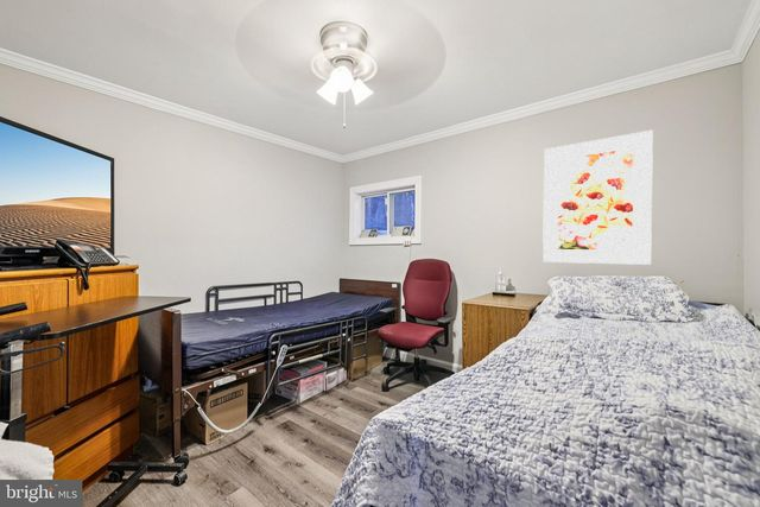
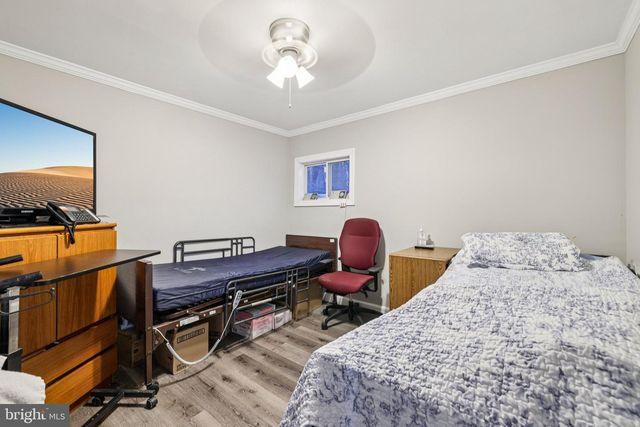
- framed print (593, 202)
